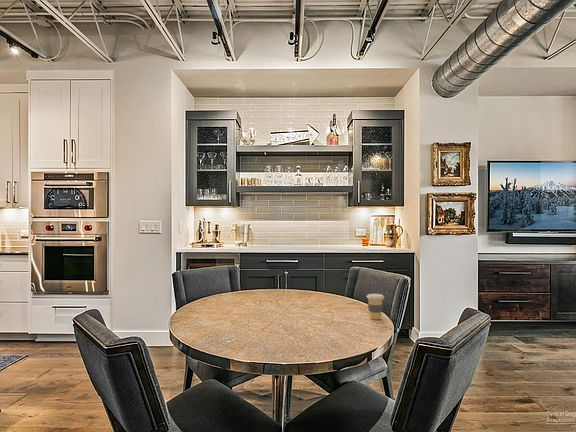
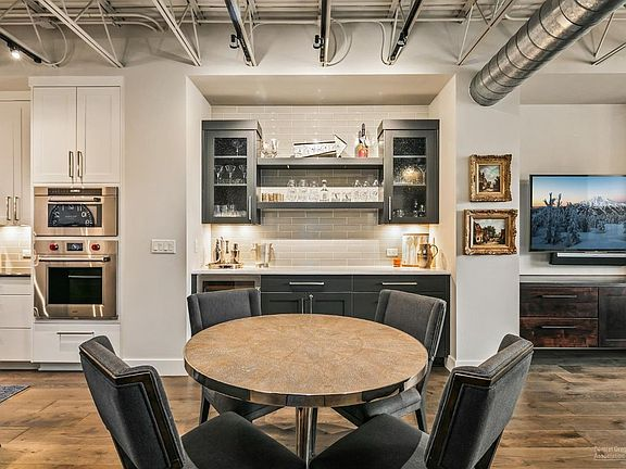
- coffee cup (375, 306)
